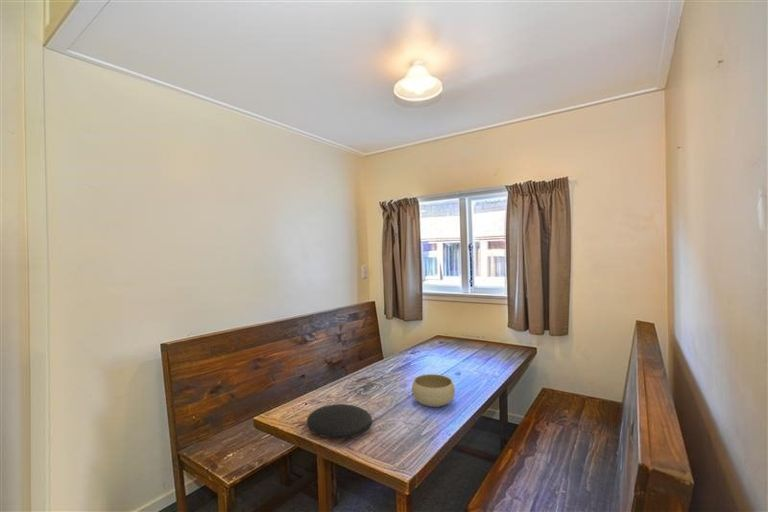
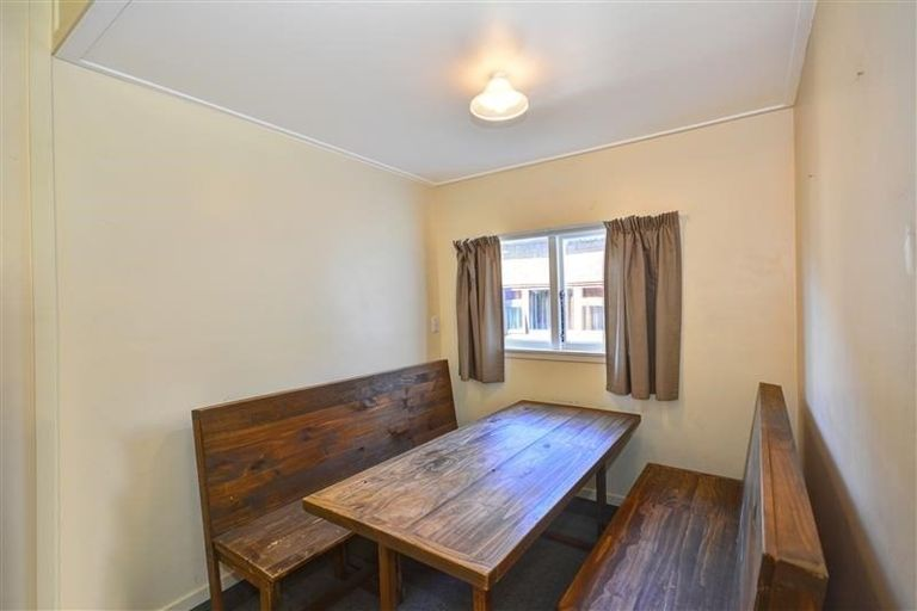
- plate (339, 419)
- bowl (433, 391)
